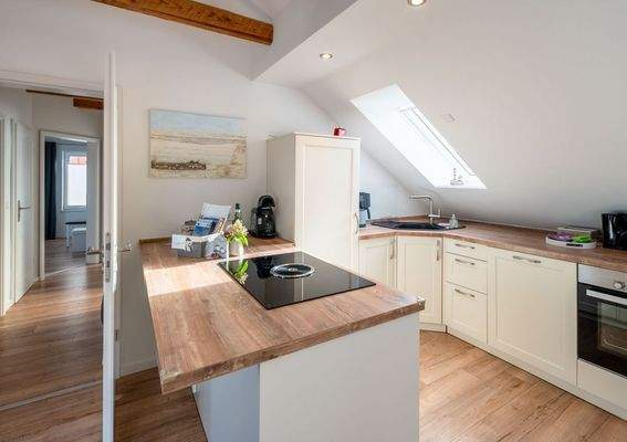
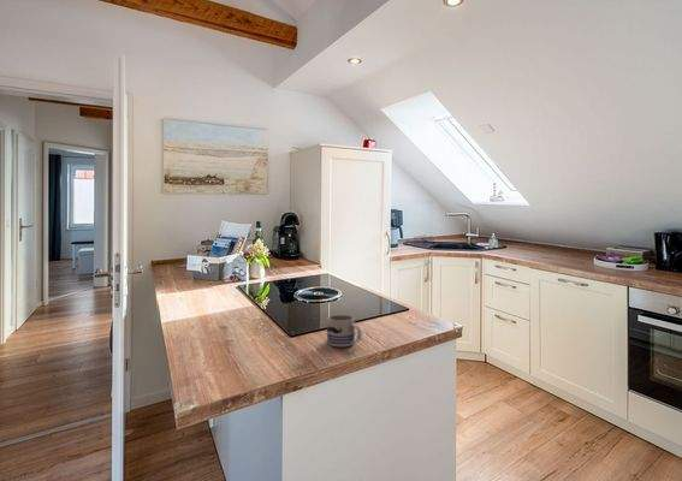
+ mug (344, 331)
